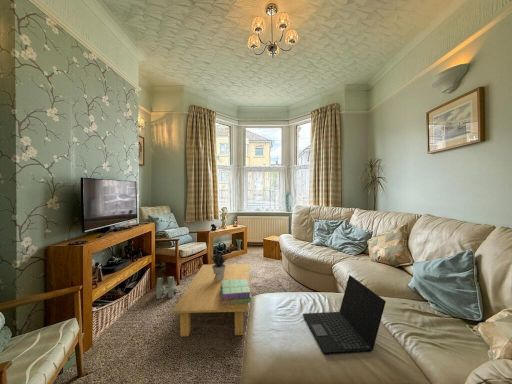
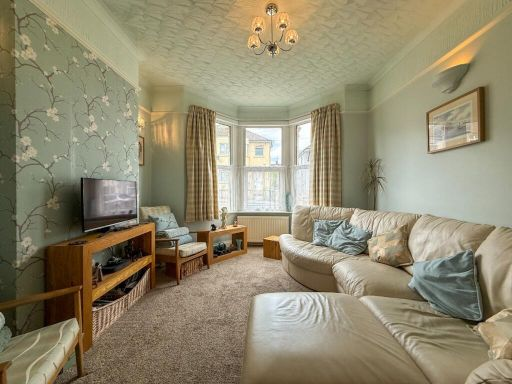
- stack of books (235, 290)
- boots (167, 283)
- coffee table (220, 292)
- potted plant (217, 264)
- laptop (340, 309)
